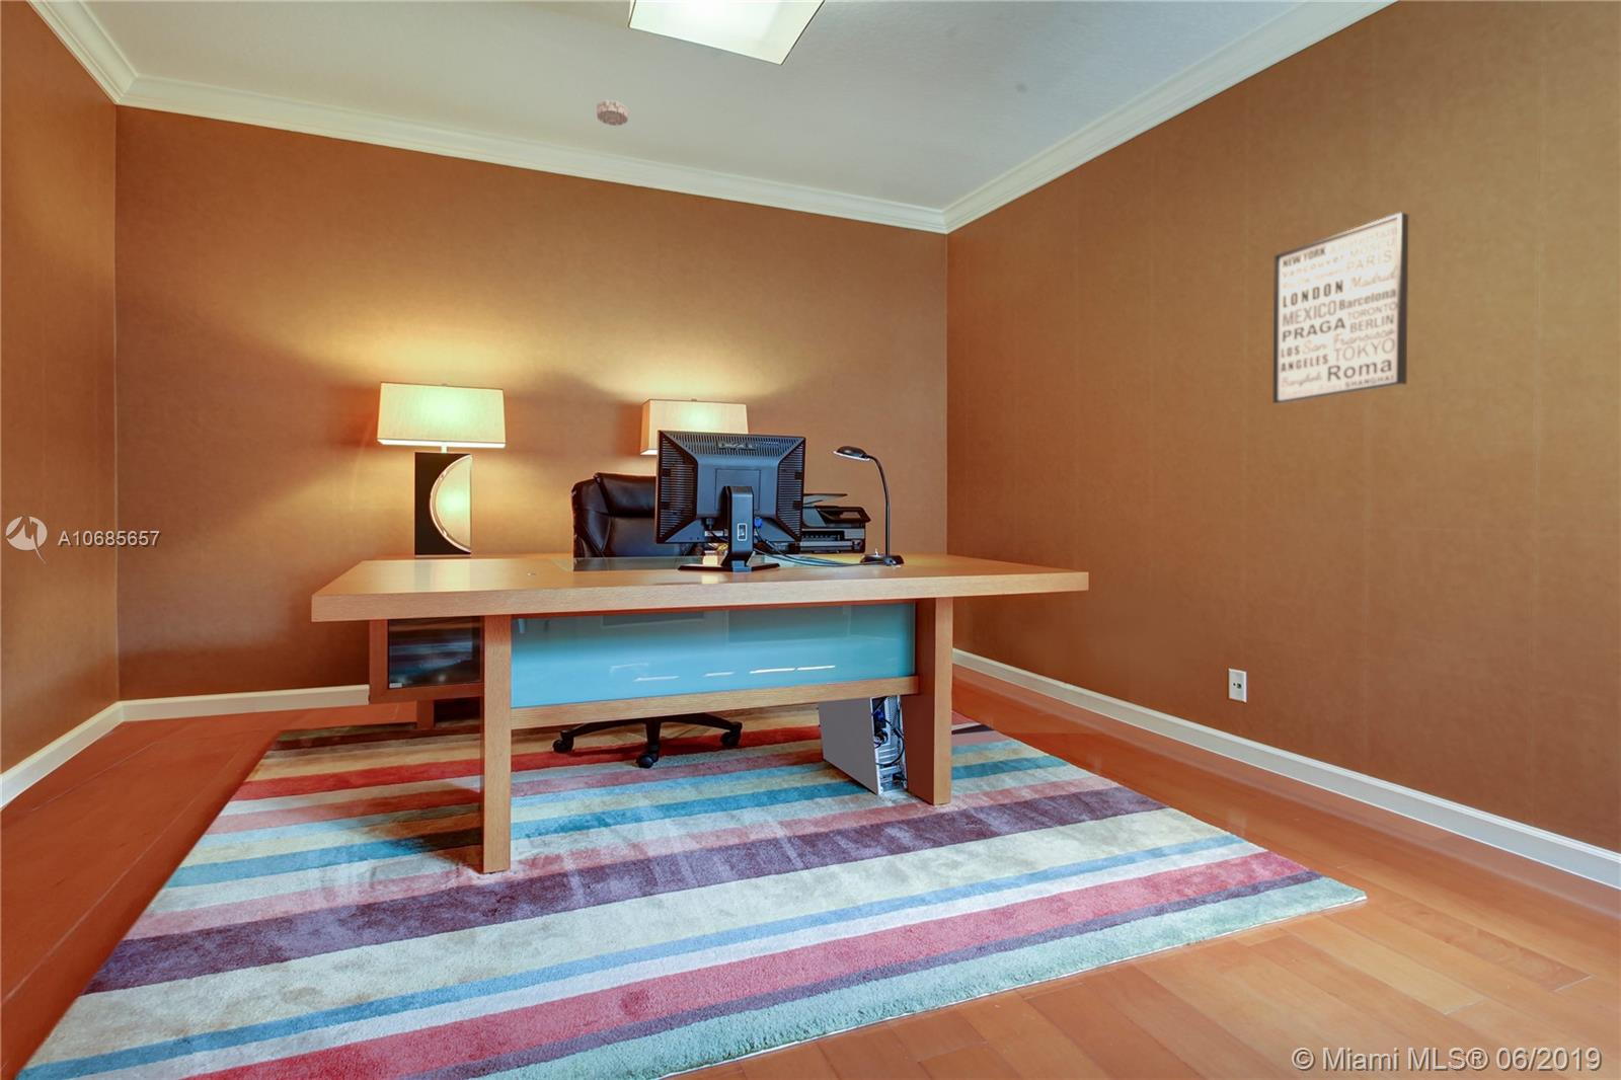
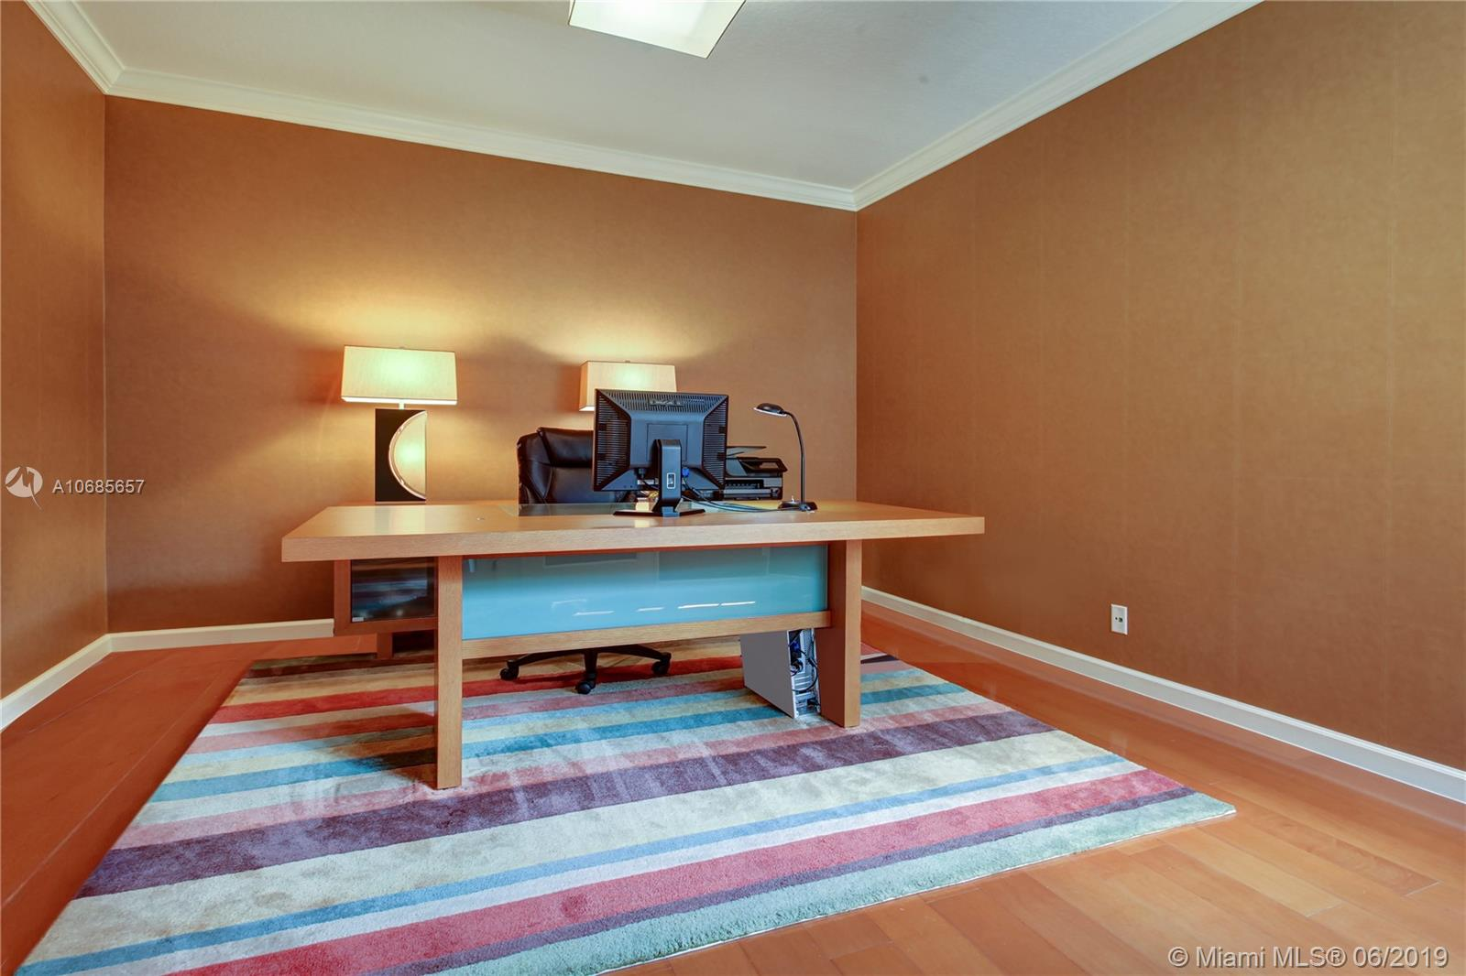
- smoke detector (612, 111)
- wall art (1335, 315)
